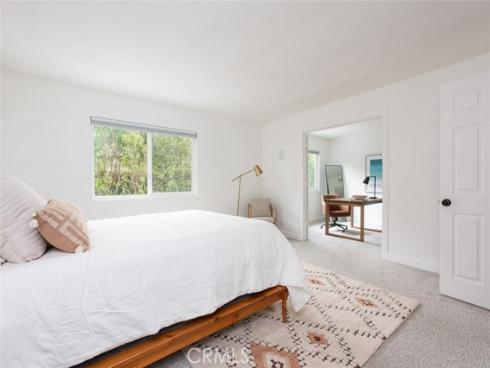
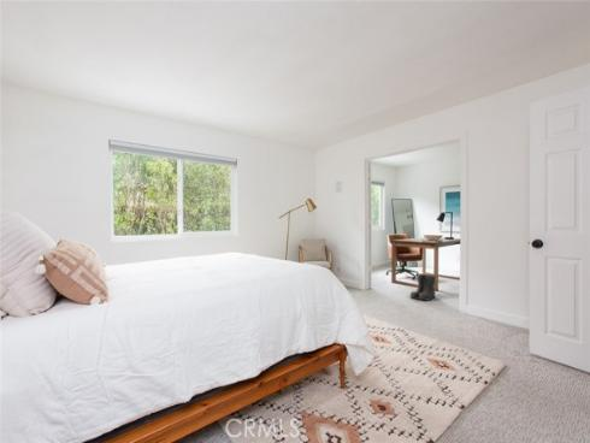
+ boots (423, 285)
